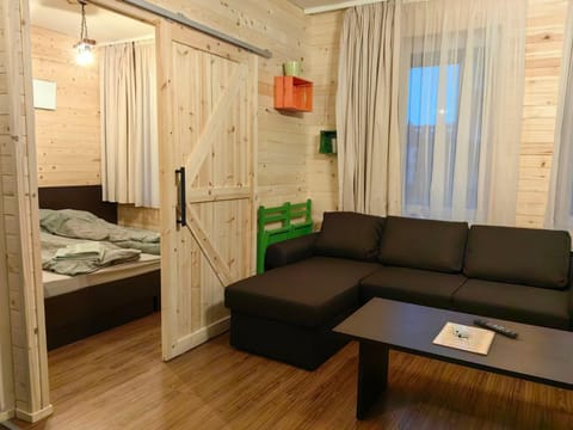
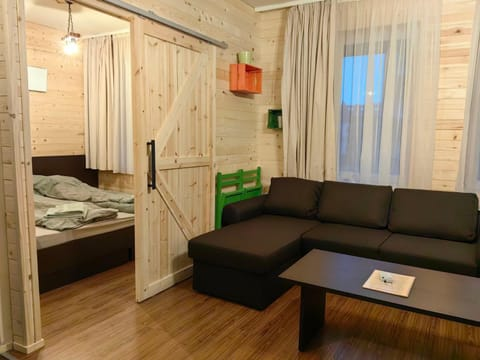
- remote control (494, 327)
